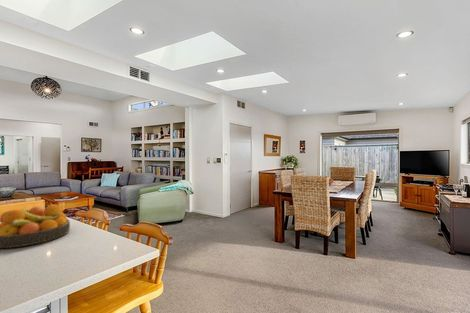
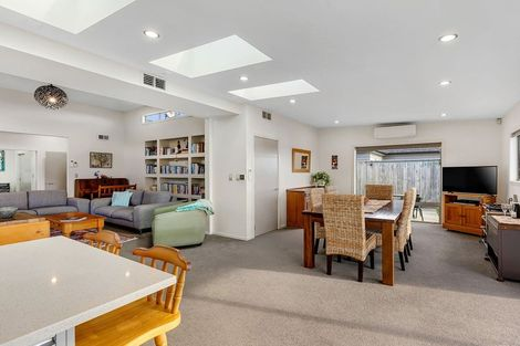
- fruit bowl (30, 221)
